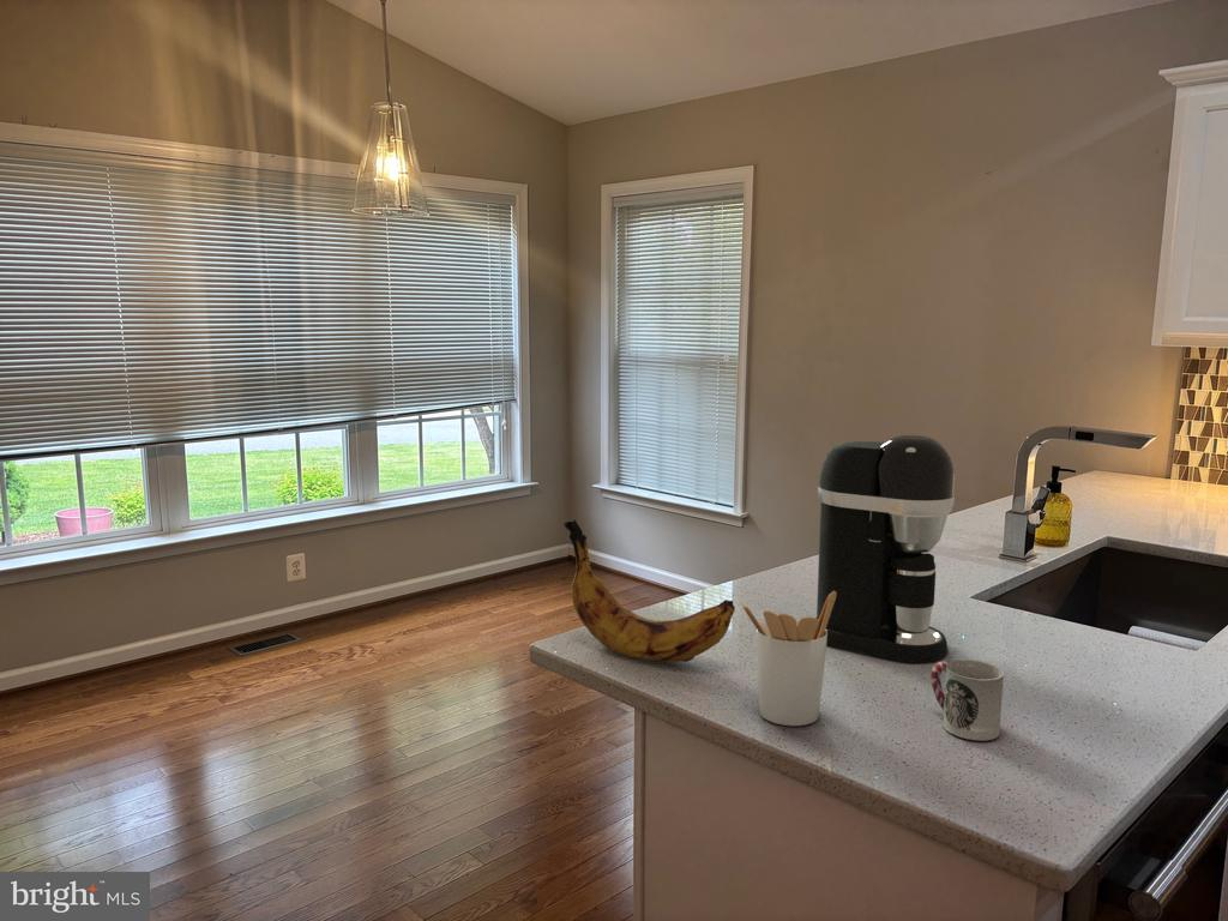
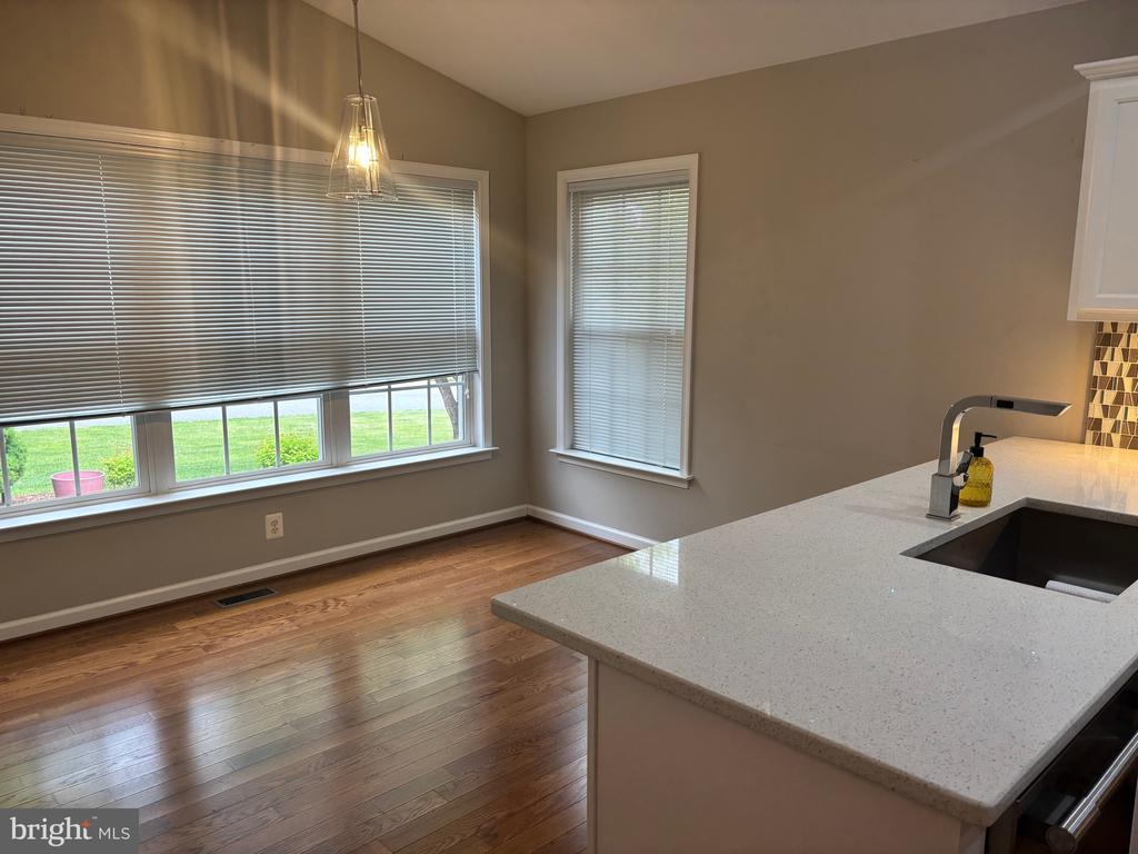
- coffee maker (881, 538)
- banana (631, 612)
- utensil holder (790, 657)
- cup (963, 694)
